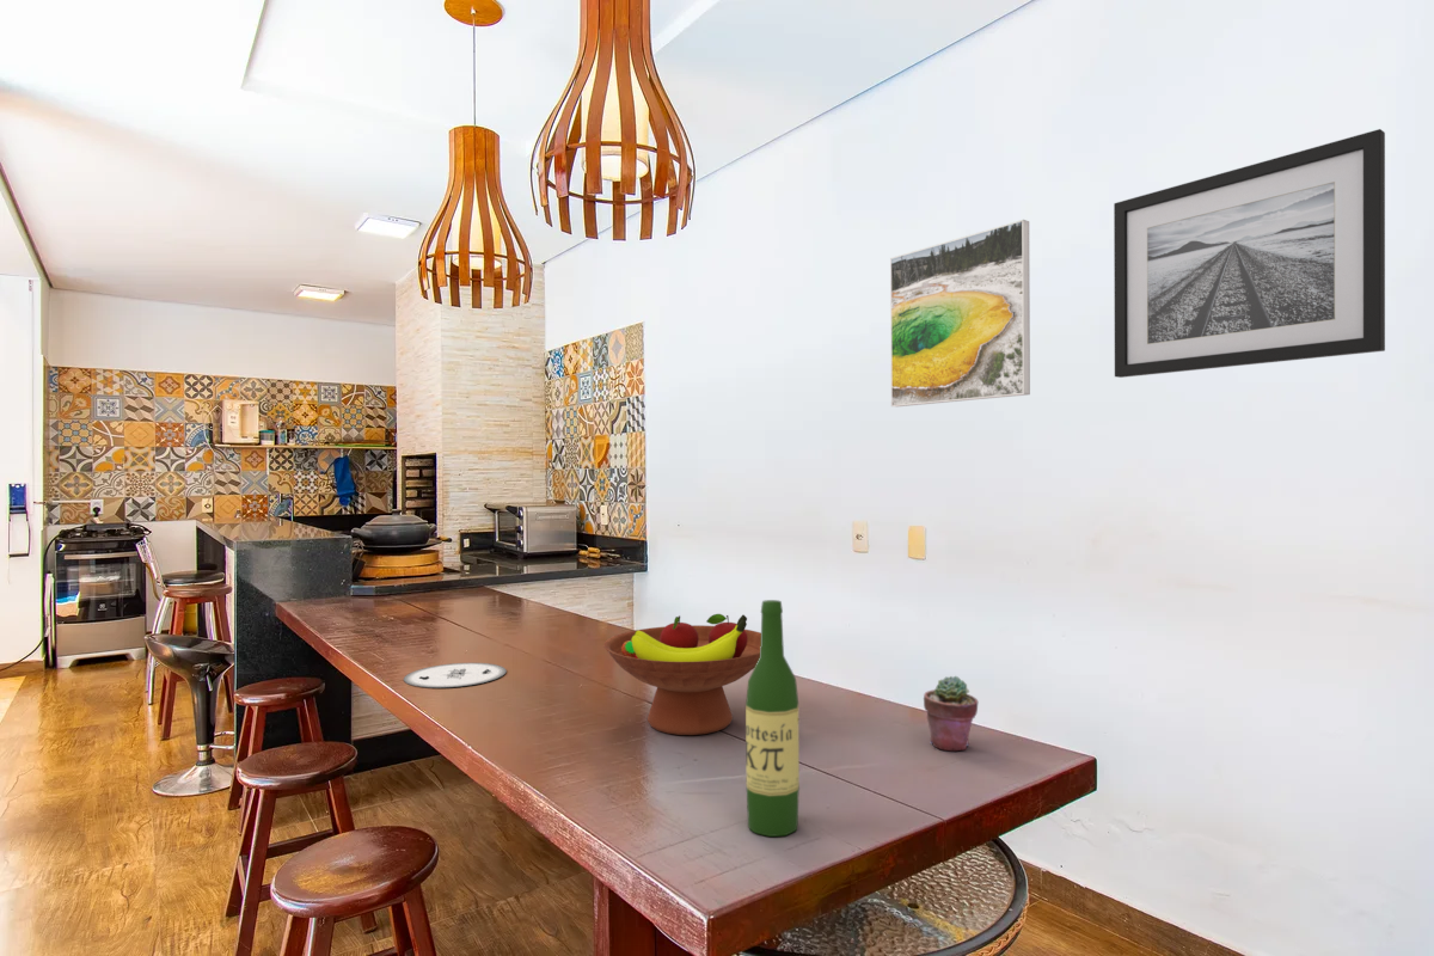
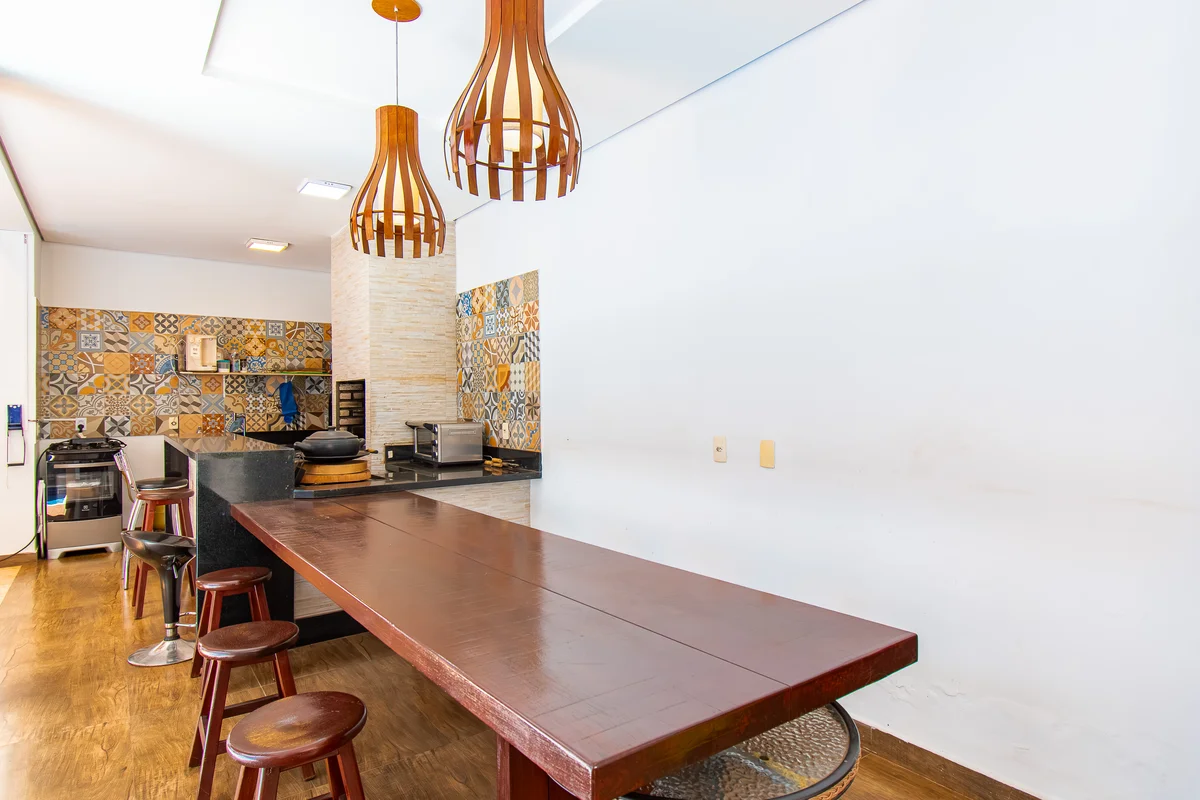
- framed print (954, 320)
- wine bottle (771, 713)
- fruit bowl (690, 666)
- plate (455, 673)
- potted succulent (950, 710)
- wall art (1233, 268)
